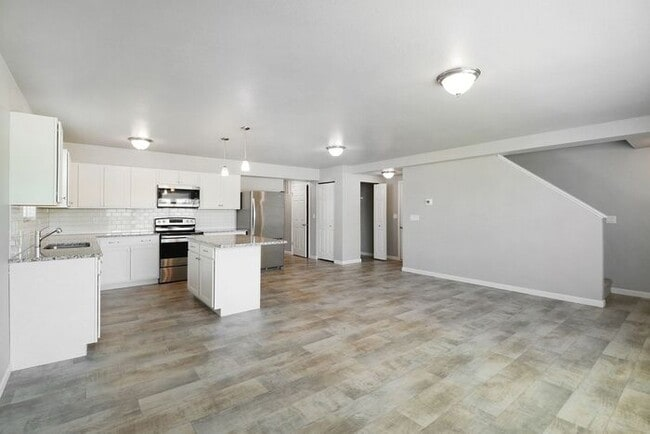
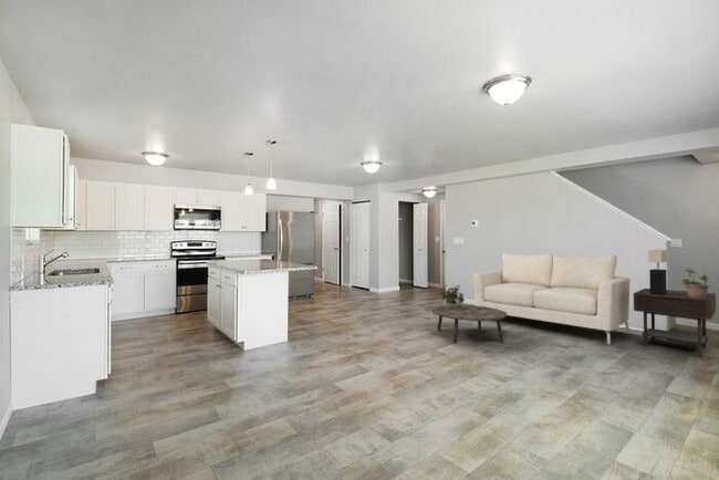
+ side table (676, 316)
+ coffee table (468, 320)
+ potted plant (696, 282)
+ table lamp (657, 271)
+ potted plant (451, 295)
+ sofa (545, 290)
